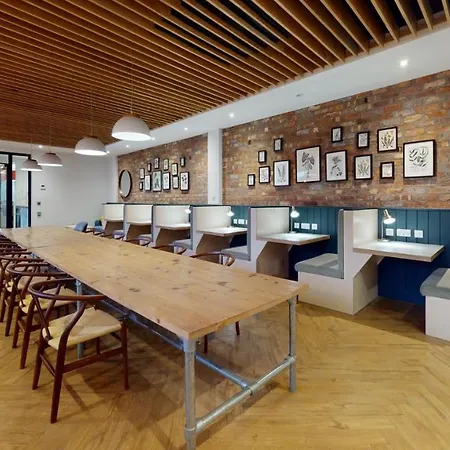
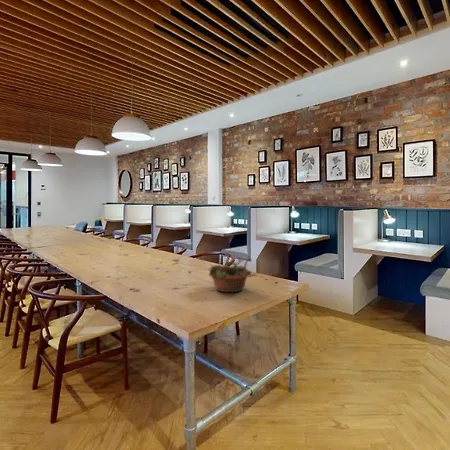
+ succulent planter (230, 273)
